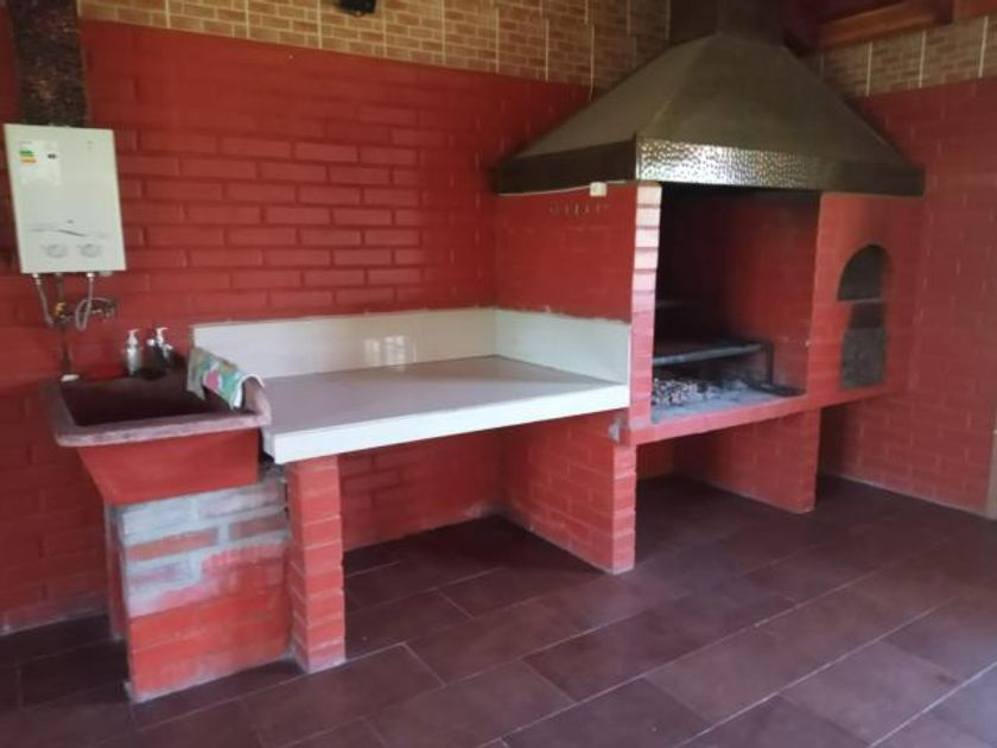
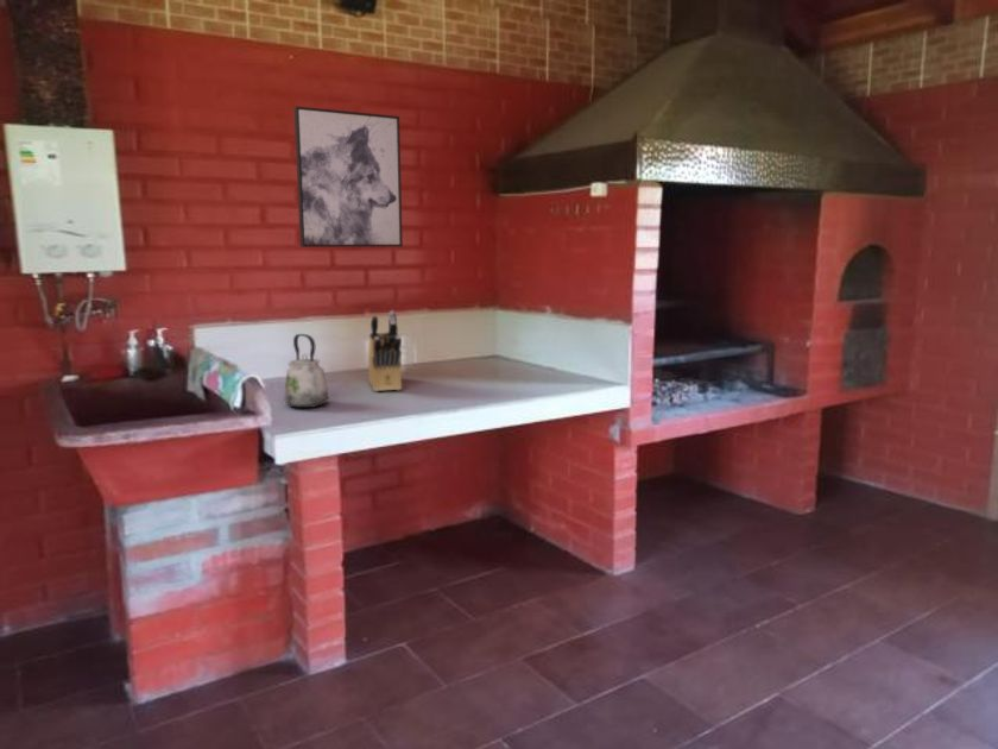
+ wall art (350, 180)
+ kettle (302, 369)
+ knife block (384, 348)
